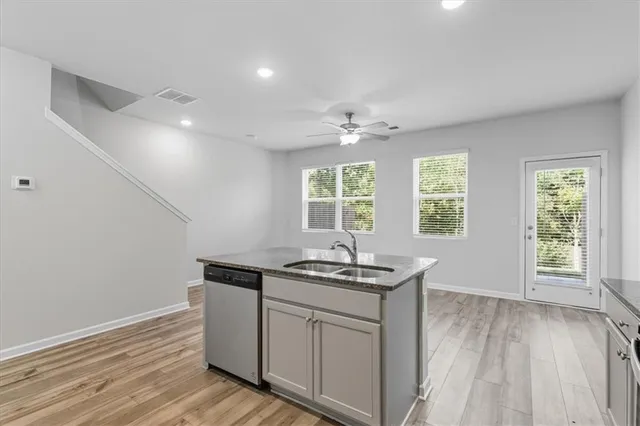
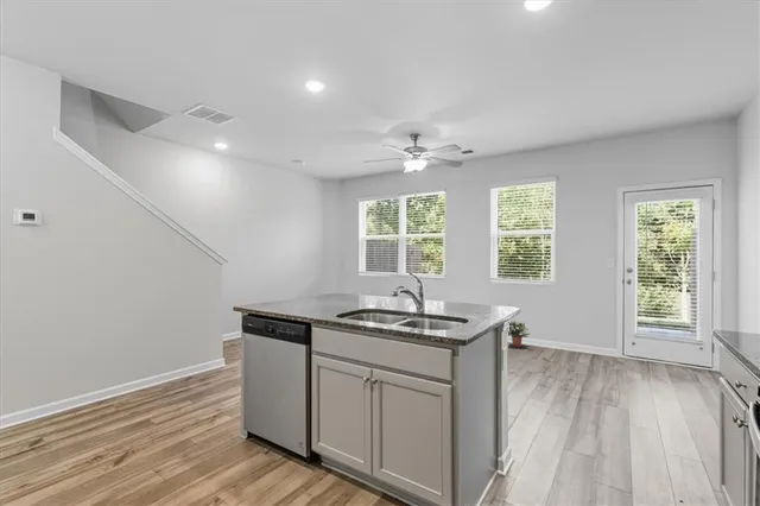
+ potted plant (517, 333)
